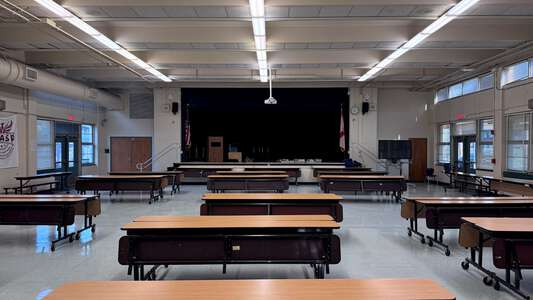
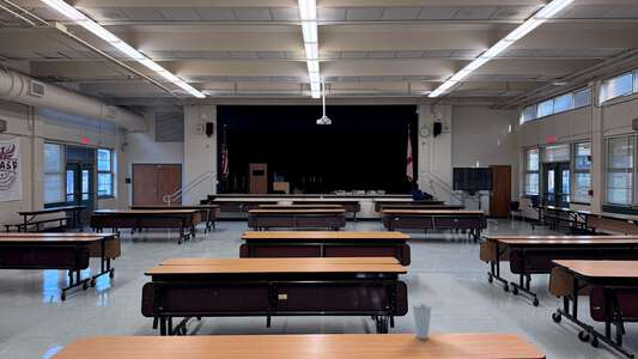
+ cup (421, 320)
